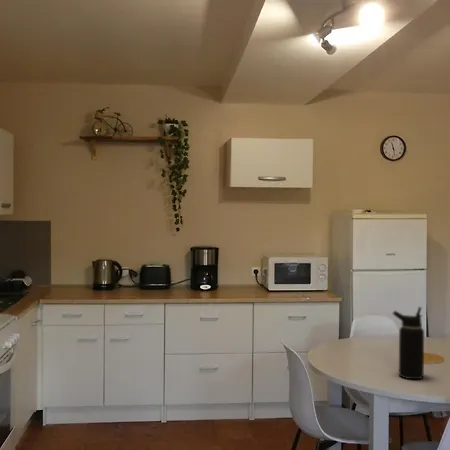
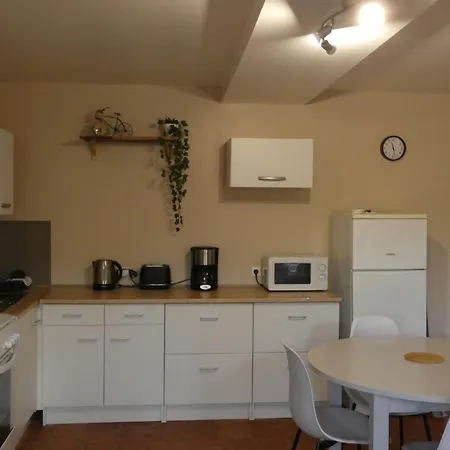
- water bottle (408, 341)
